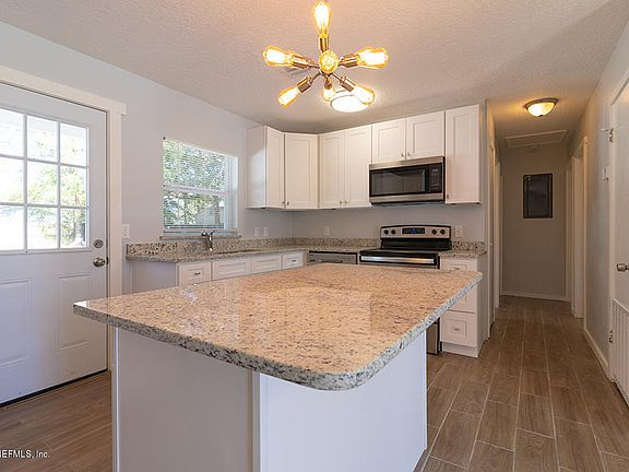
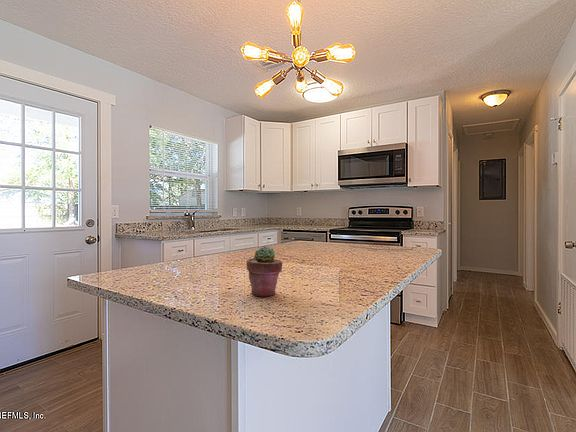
+ potted succulent (264, 270)
